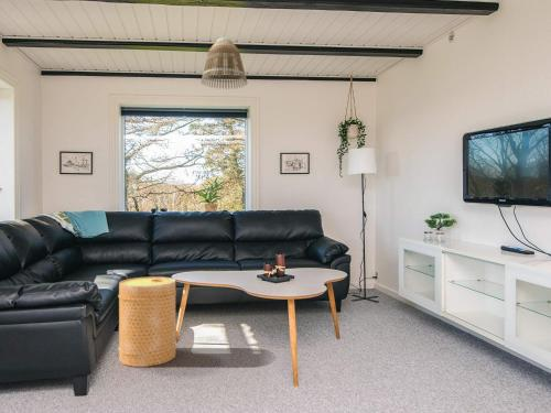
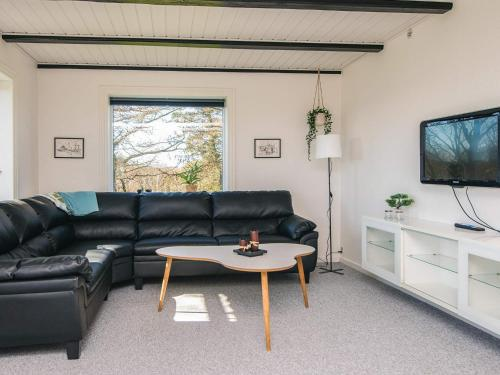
- lamp shade (225, 62)
- basket (148, 318)
